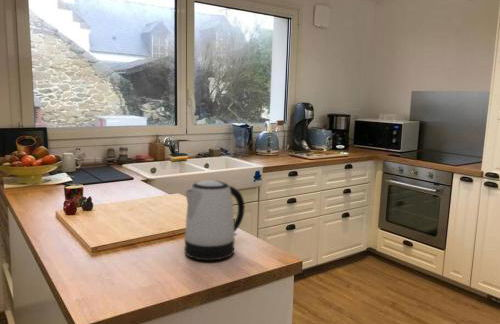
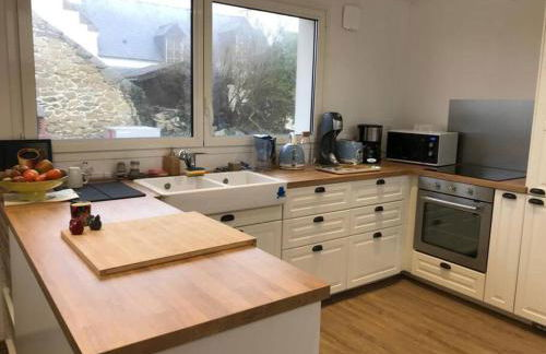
- kettle (216, 216)
